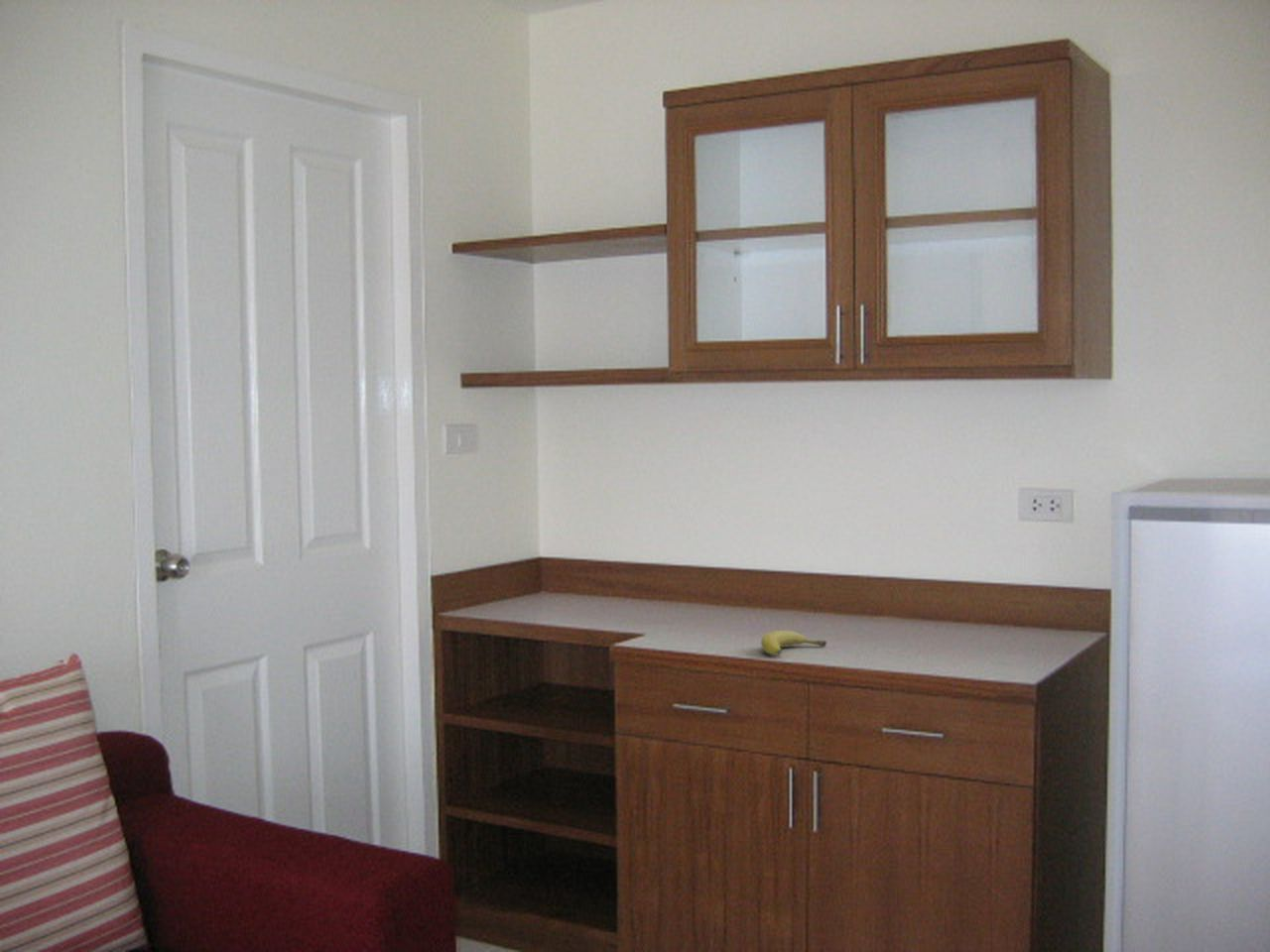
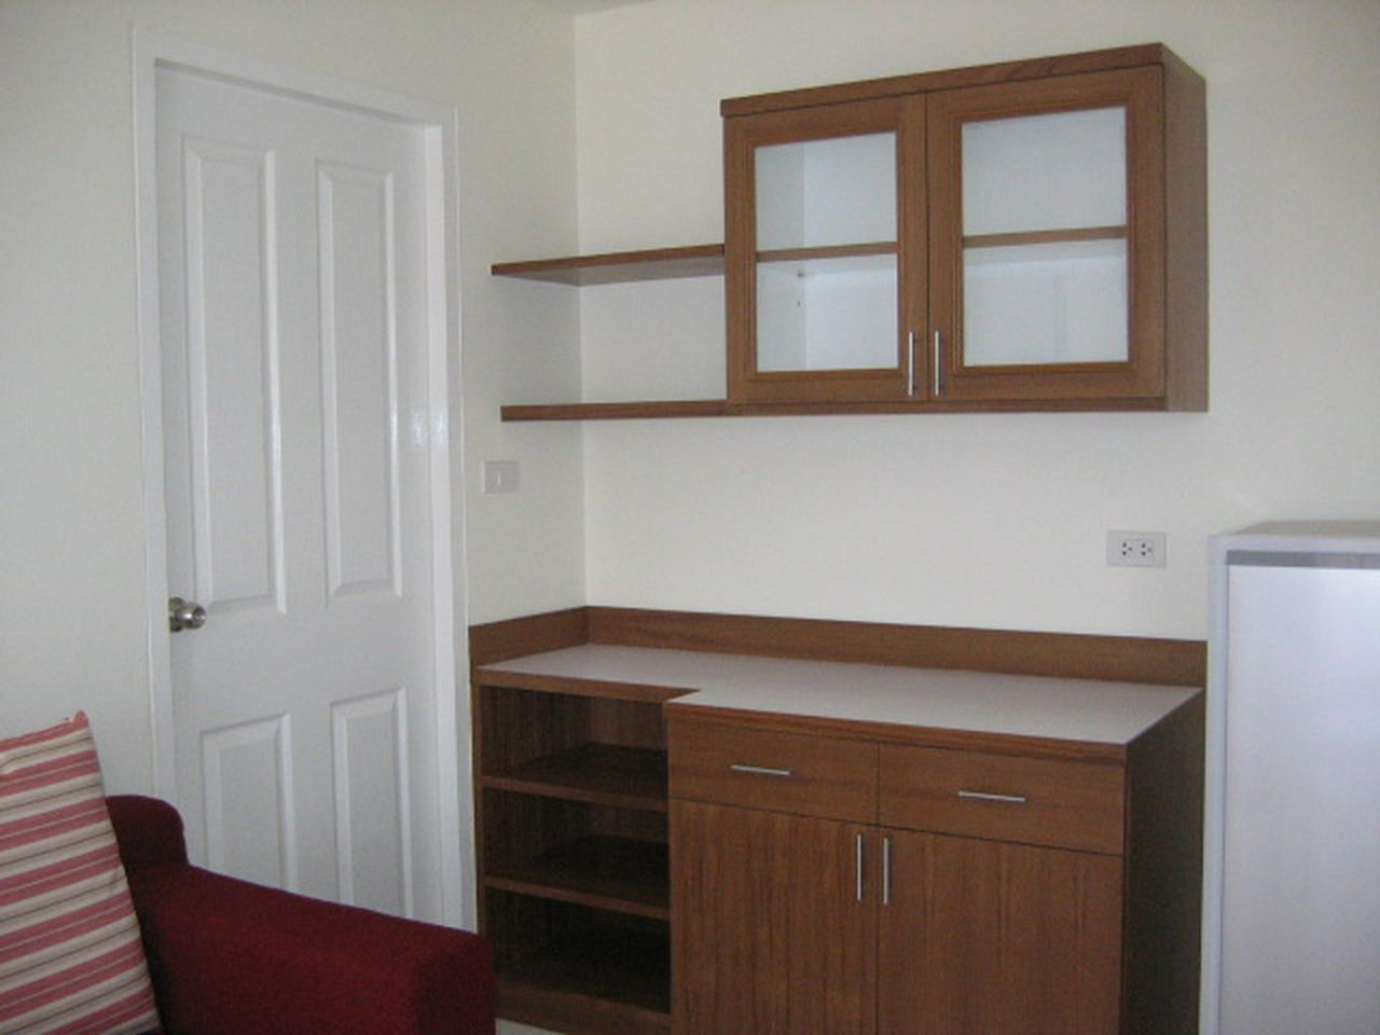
- fruit (787, 641)
